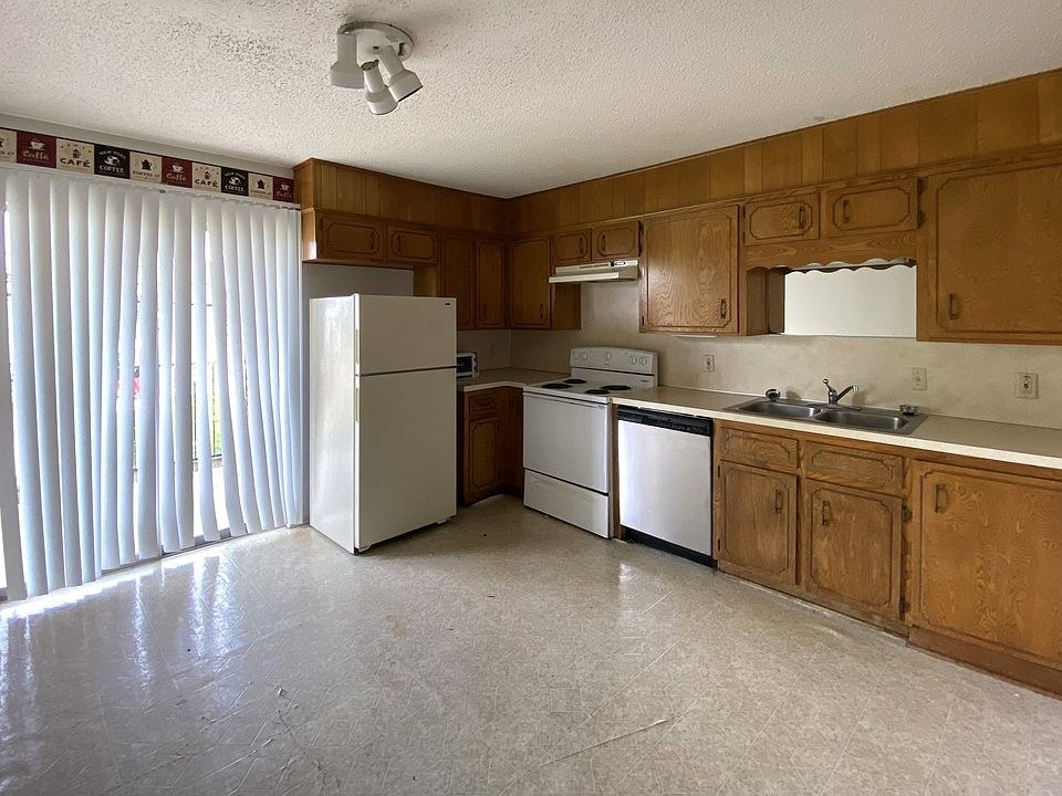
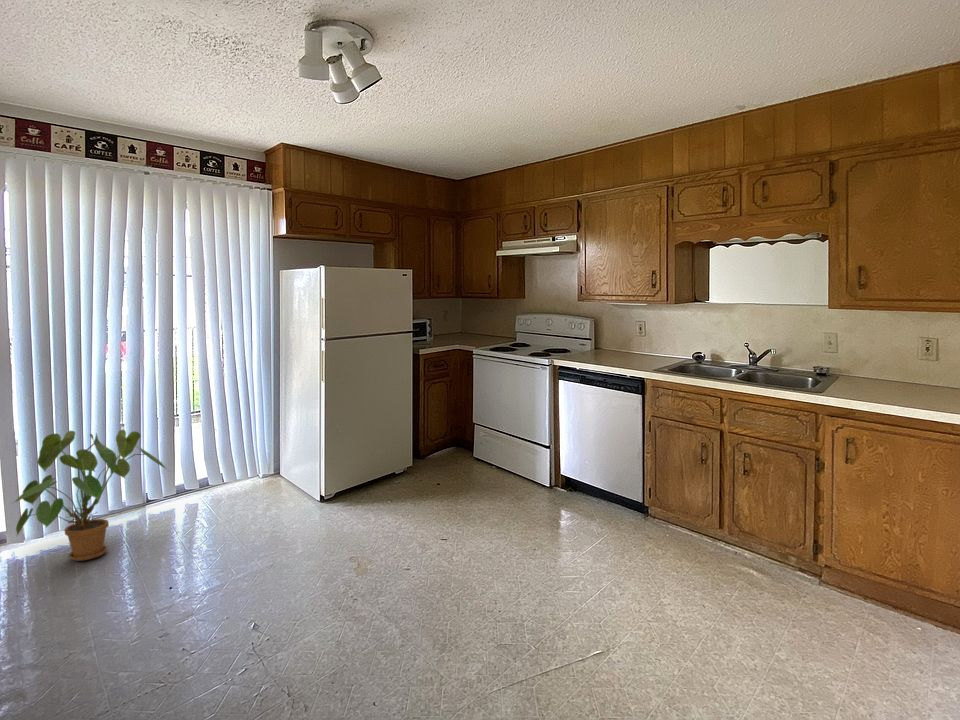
+ house plant (92, 489)
